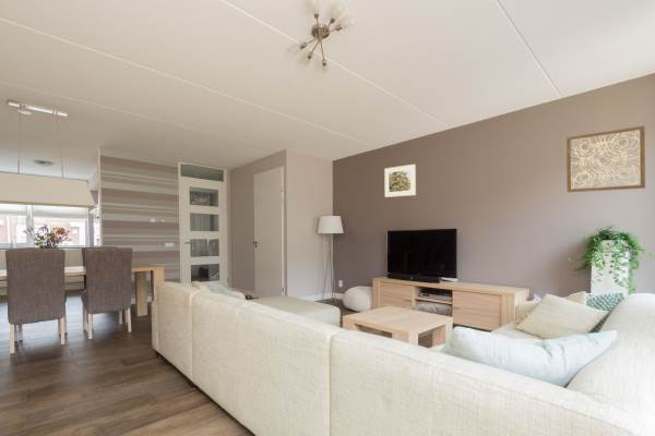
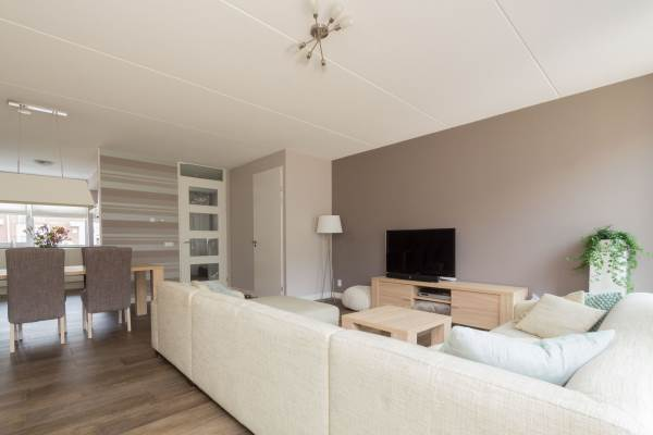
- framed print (400, 181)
- wall art (605, 162)
